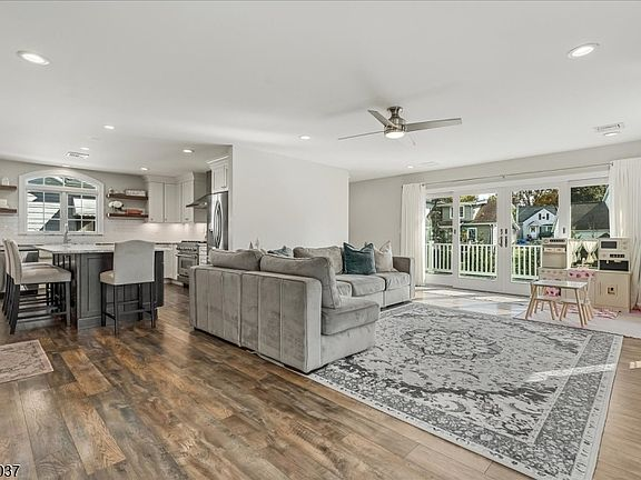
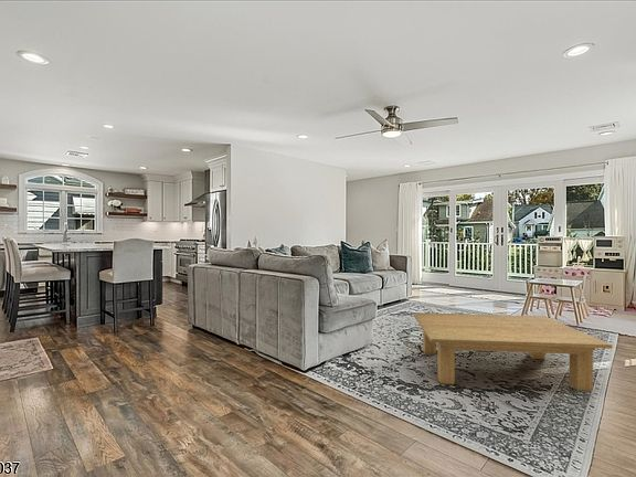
+ coffee table (495, 347)
